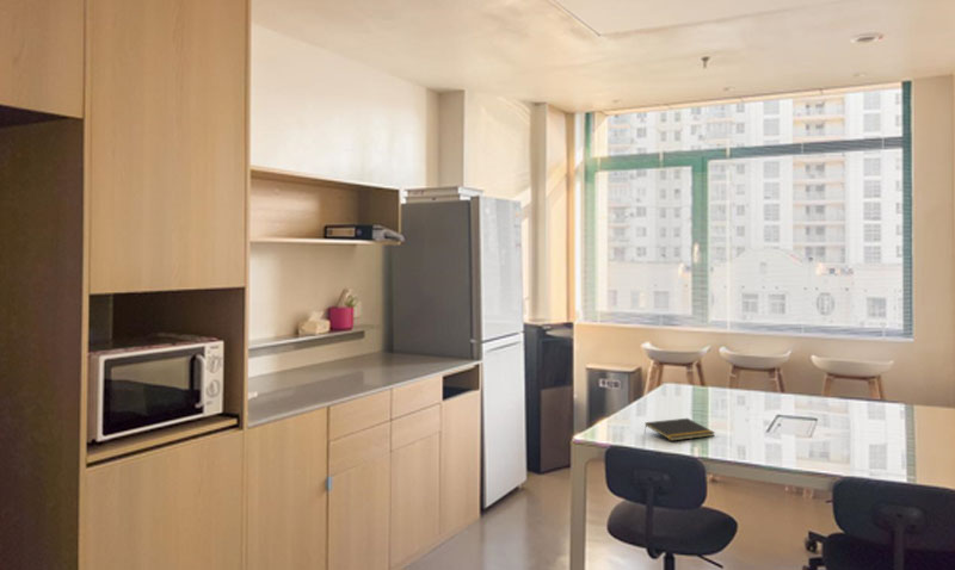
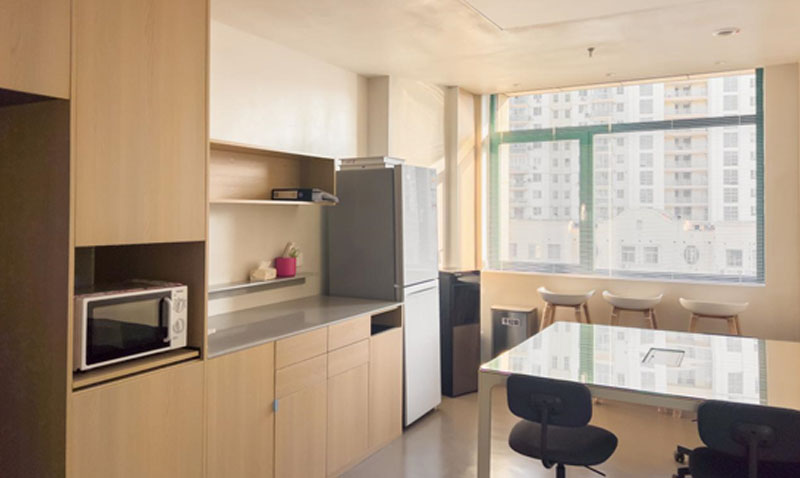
- notepad (679, 428)
